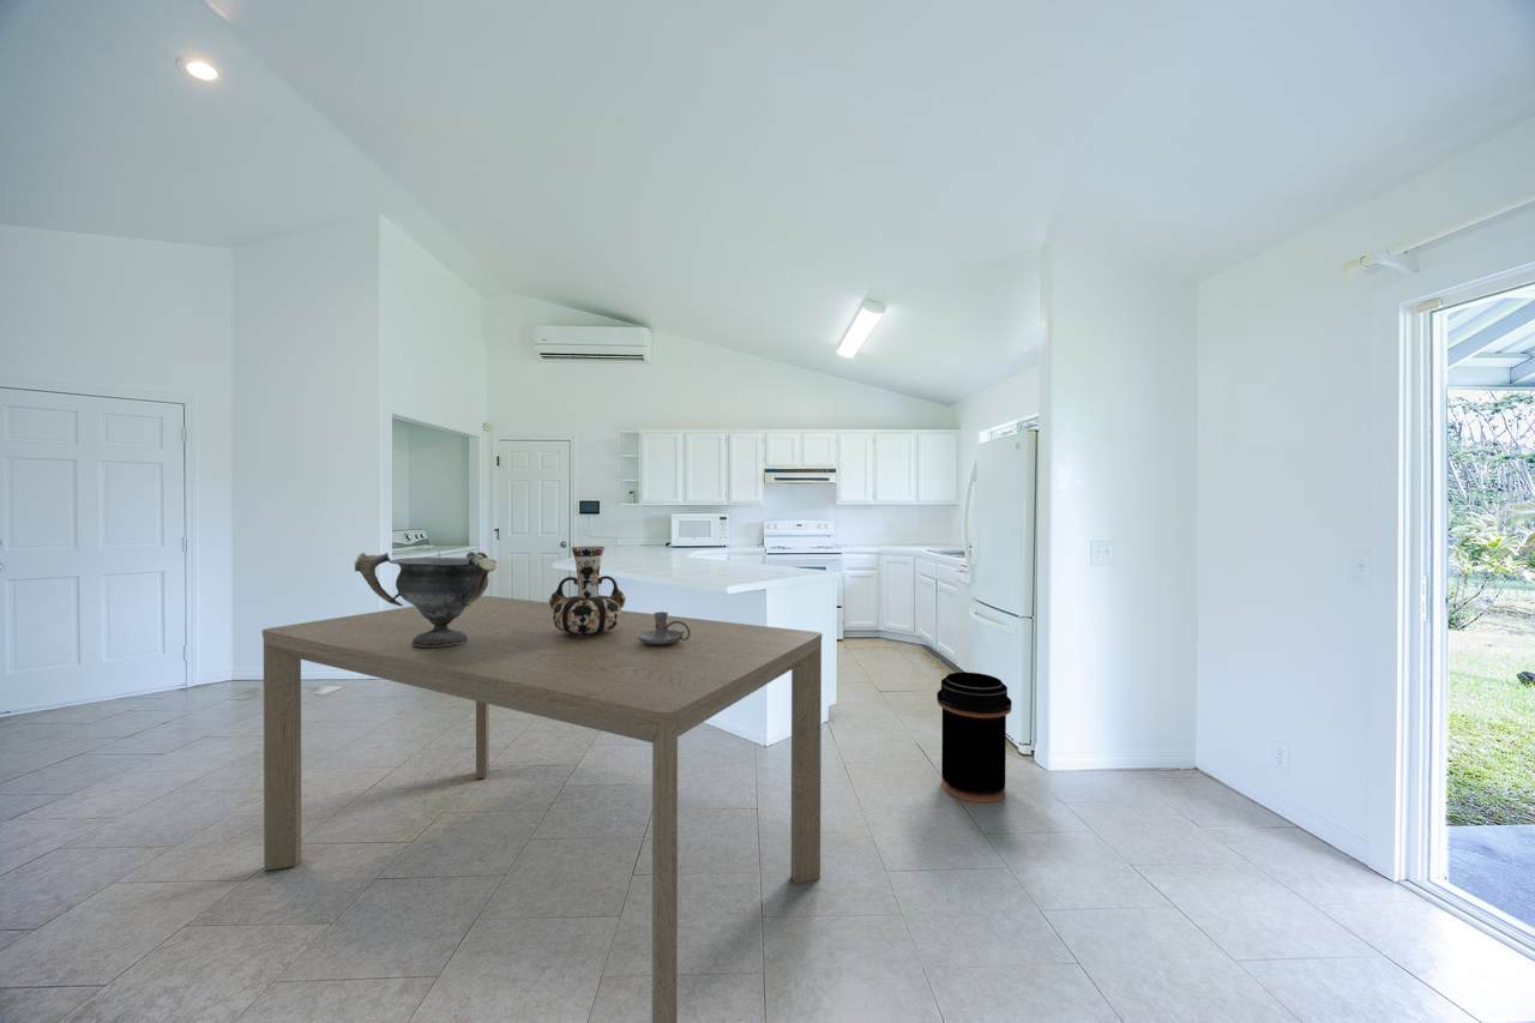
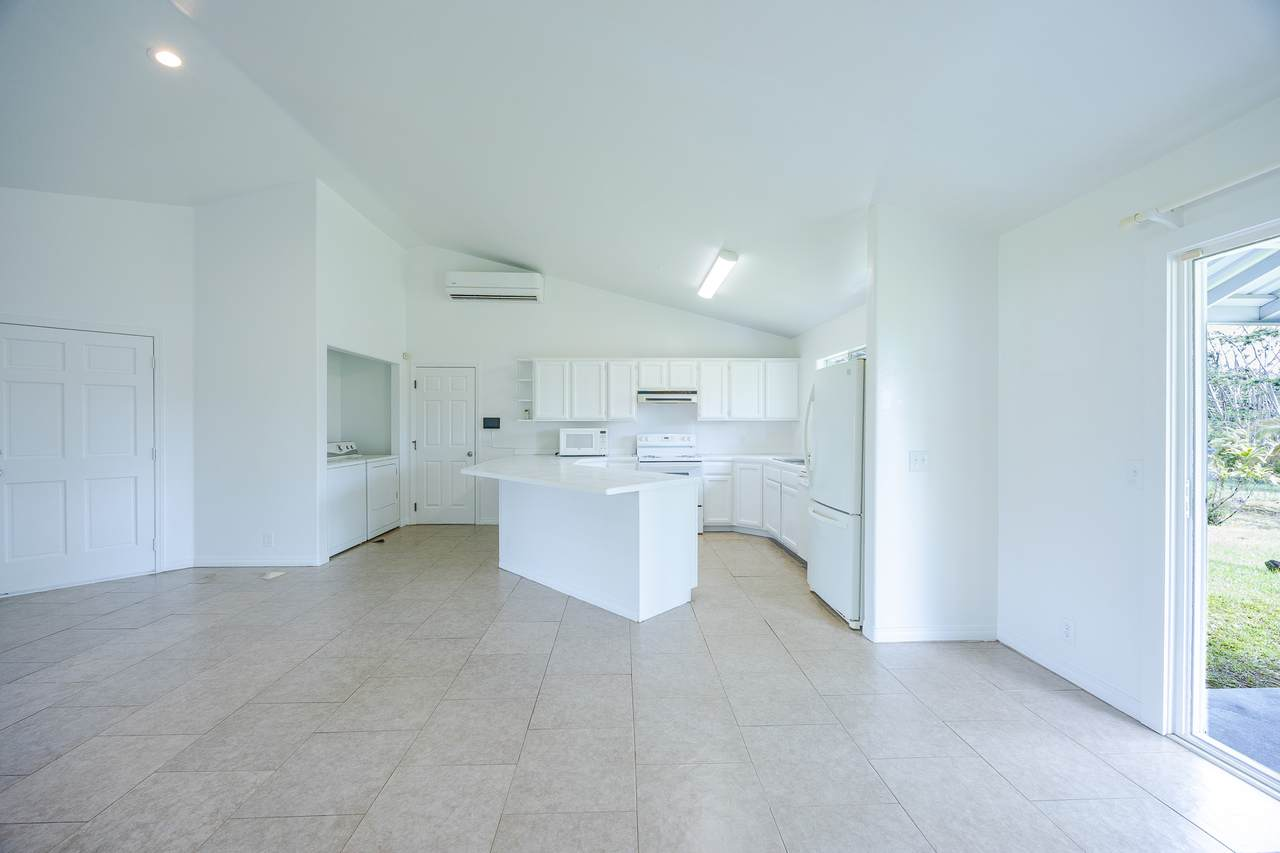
- trash can (973, 733)
- candle holder (664, 627)
- vase (588, 589)
- decorative bowl (433, 595)
- dining table (547, 717)
